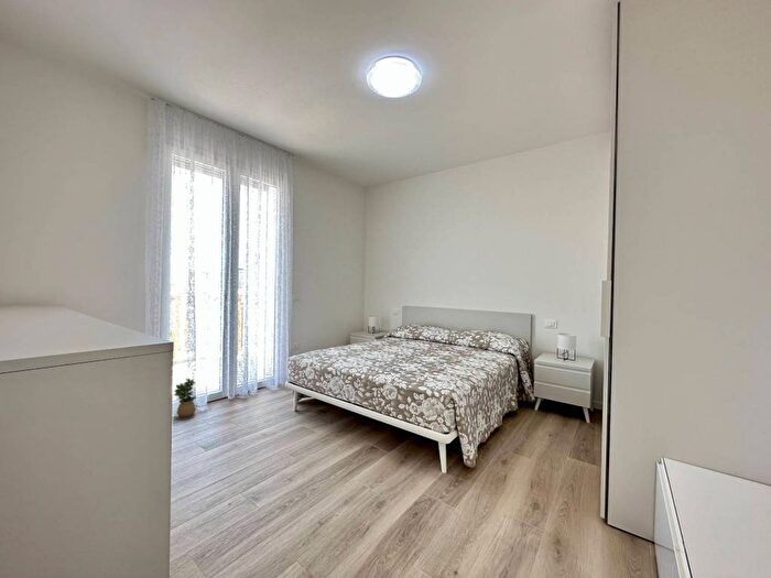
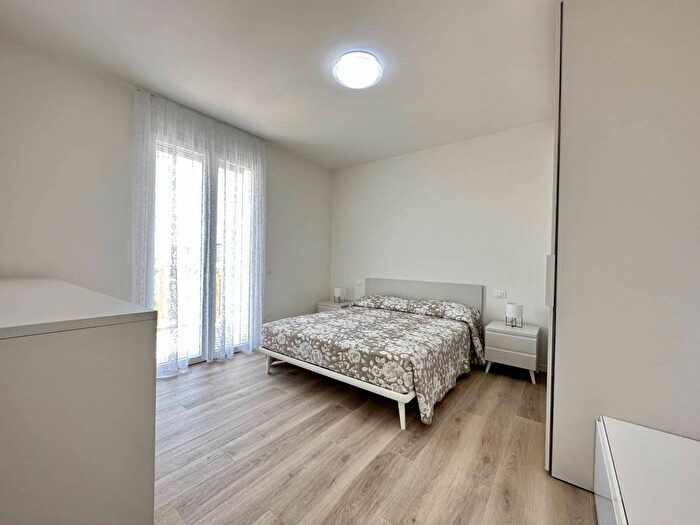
- potted plant (184, 397)
